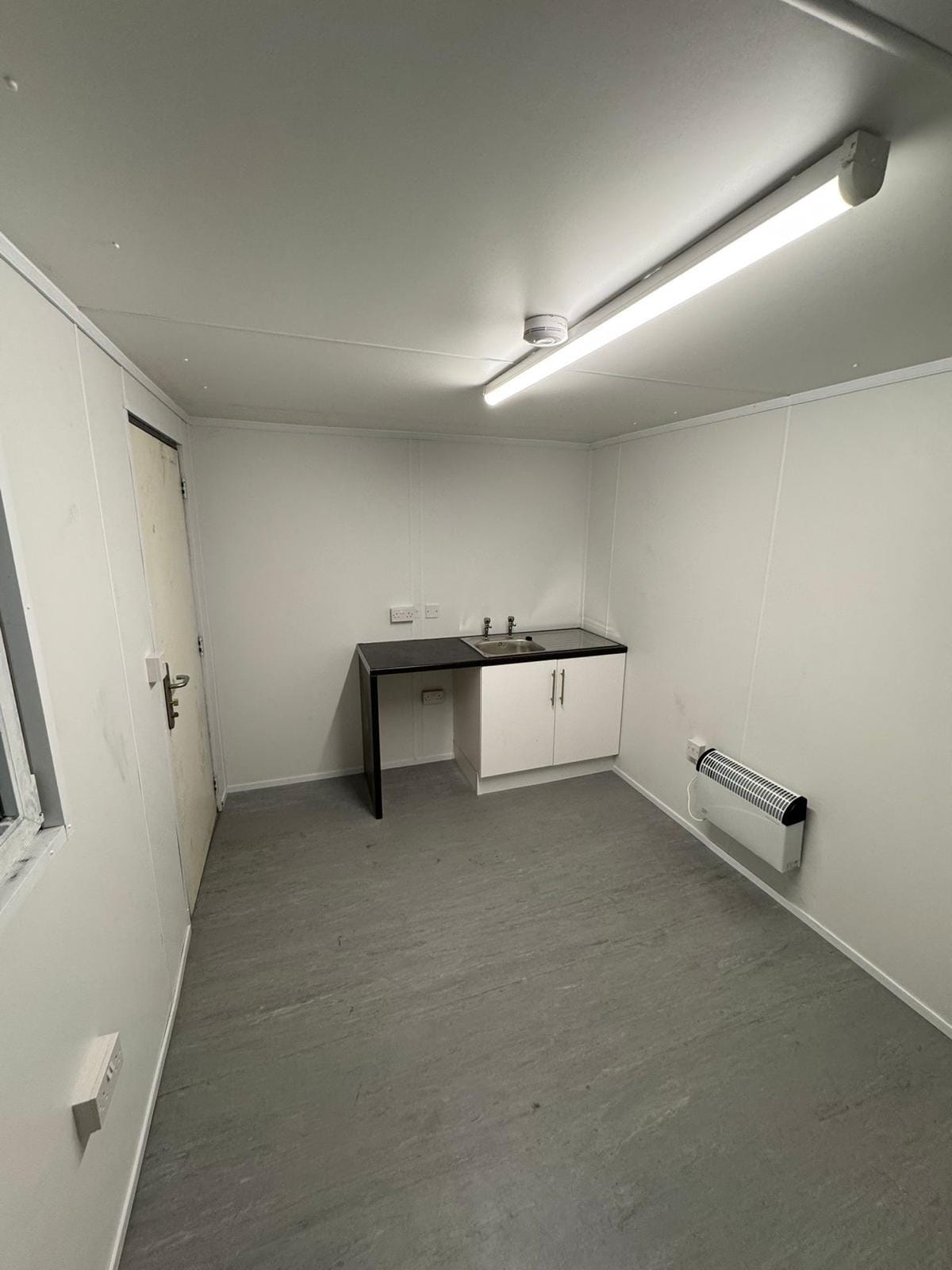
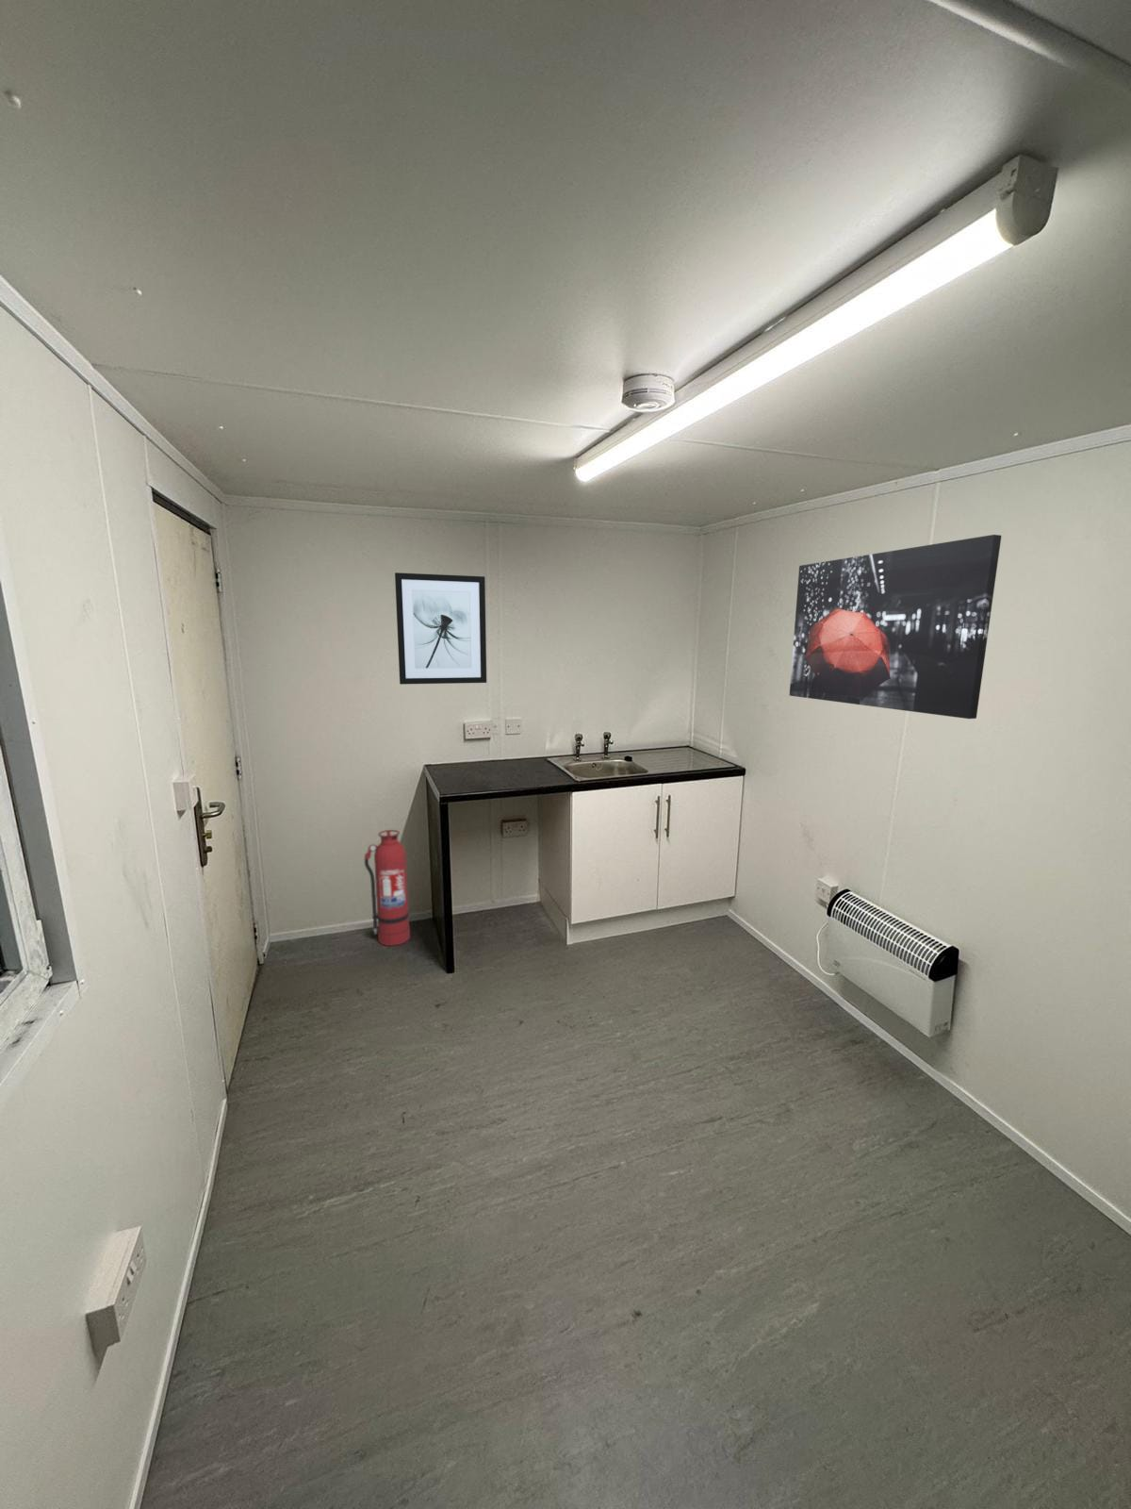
+ wall art (874, 630)
+ fire extinguisher (386, 886)
+ wall art (442, 630)
